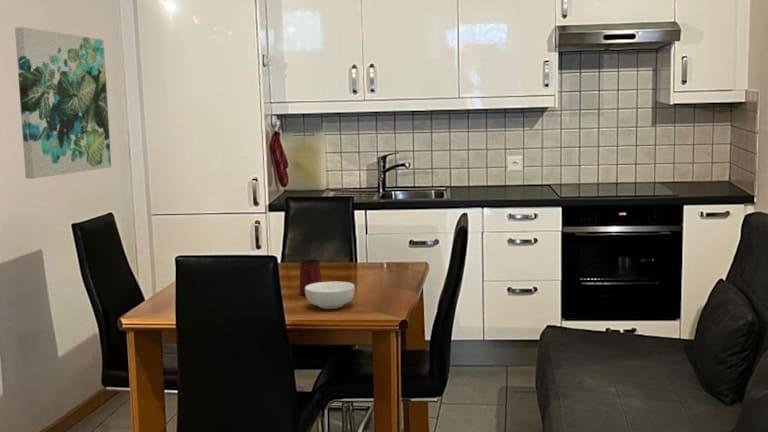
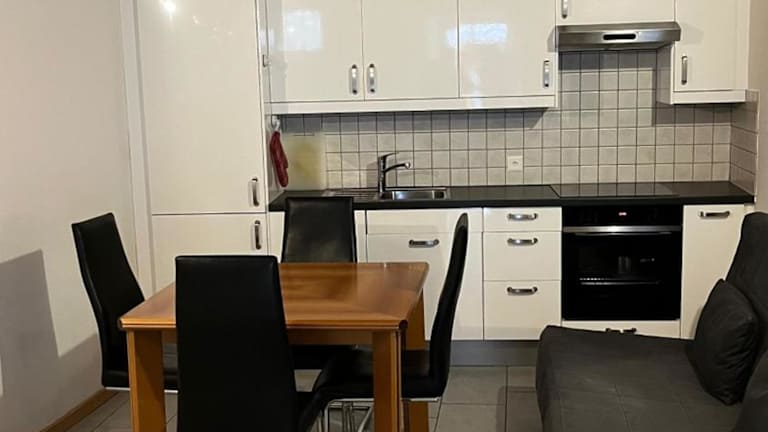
- wall art (67, 103)
- cereal bowl (330, 296)
- mug (310, 278)
